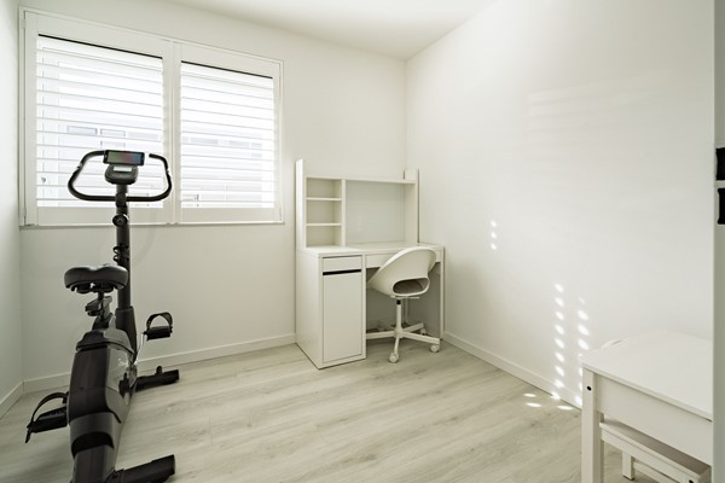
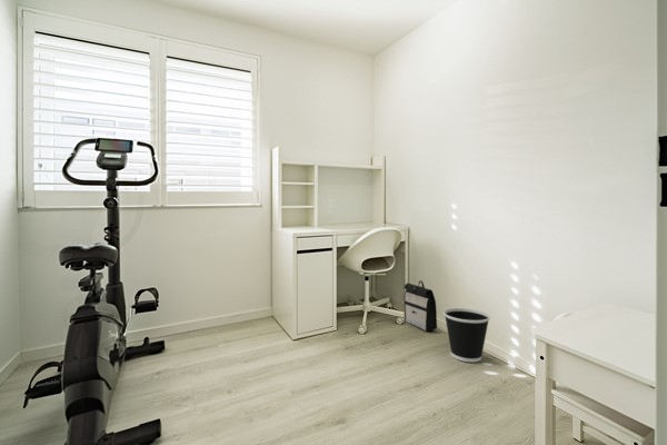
+ backpack (419, 303)
+ wastebasket (466, 335)
